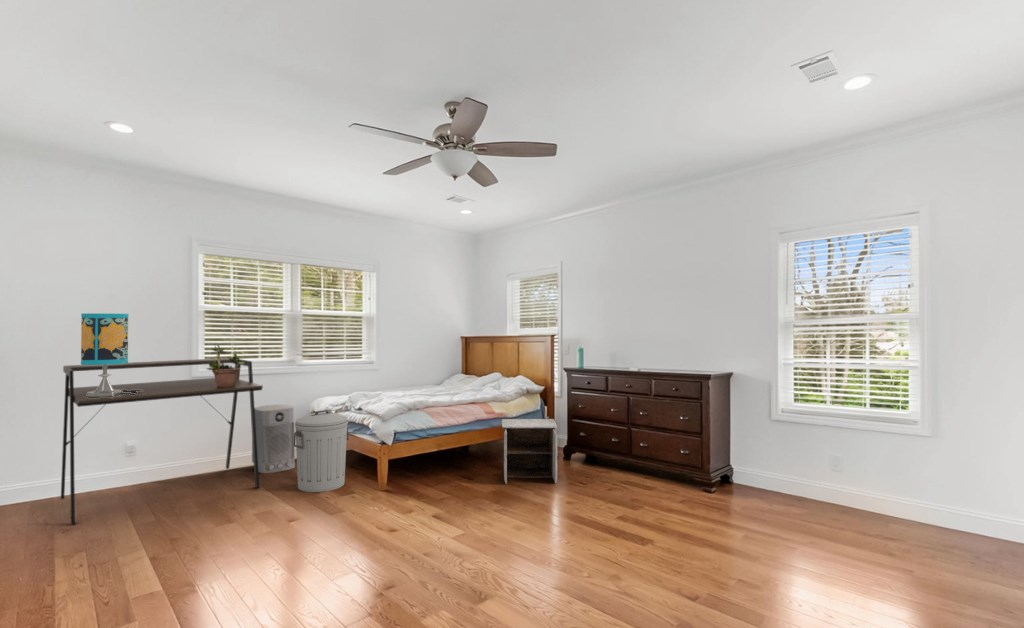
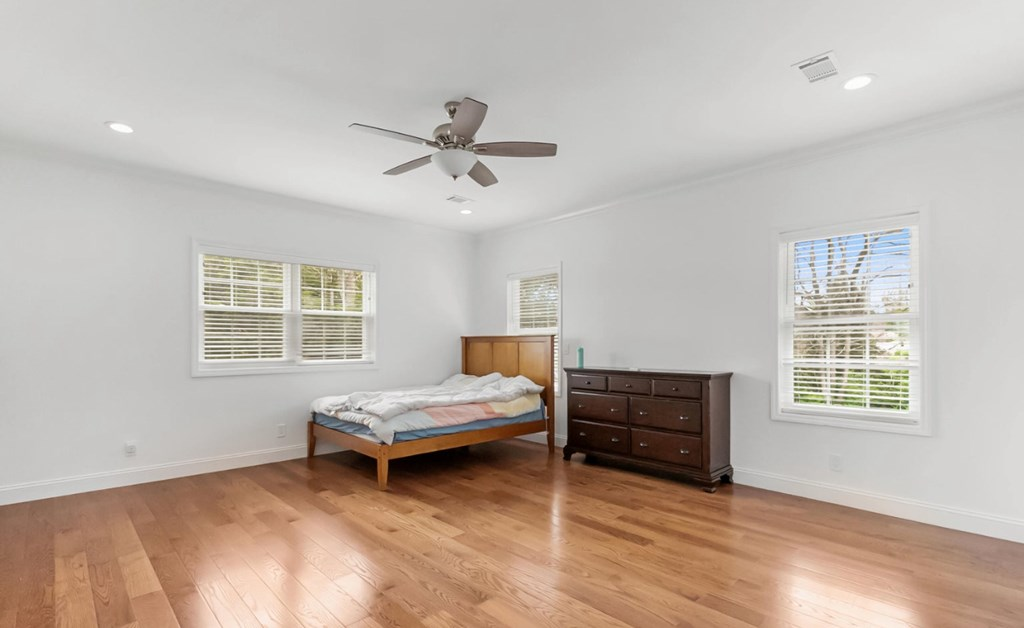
- trash can (321, 447)
- table lamp (113, 353)
- nightstand (529, 450)
- air purifier (273, 437)
- desk (158, 399)
- potted plant (223, 364)
